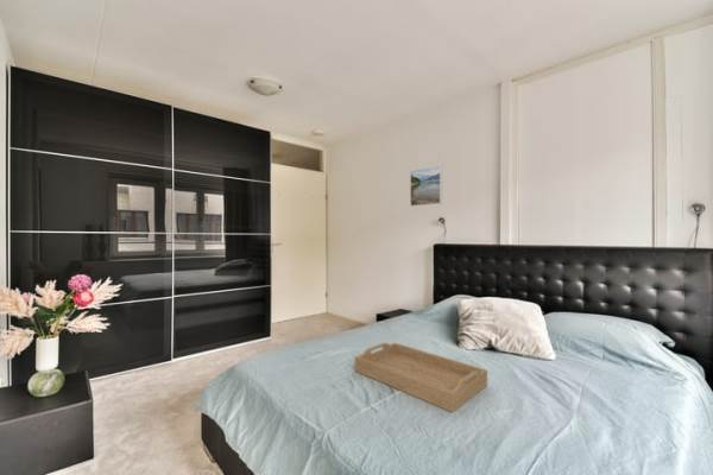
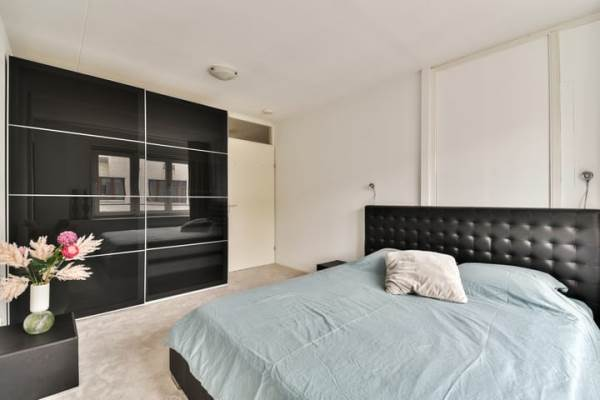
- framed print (425, 186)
- serving tray (417, 368)
